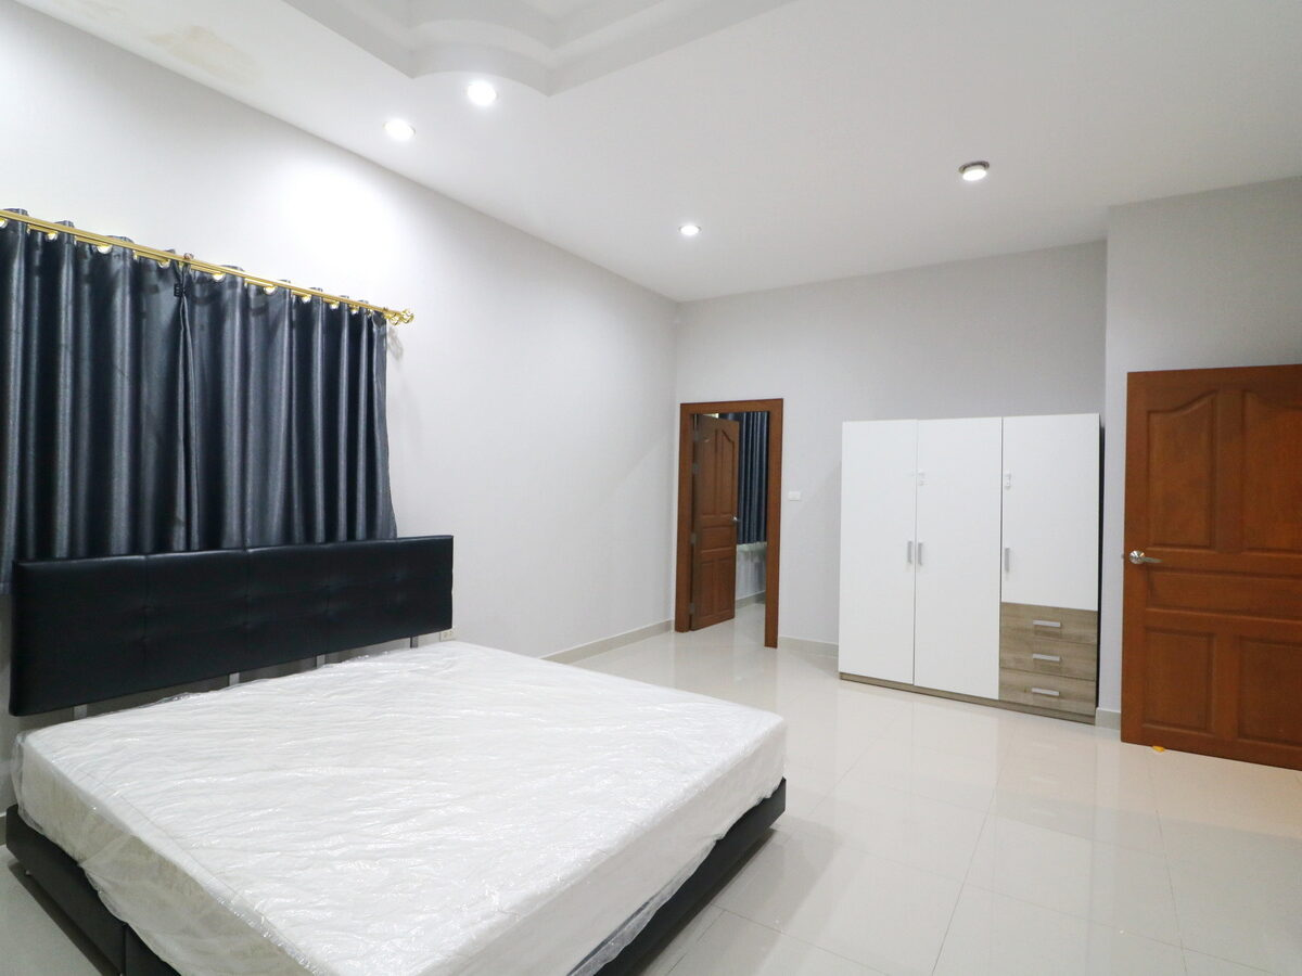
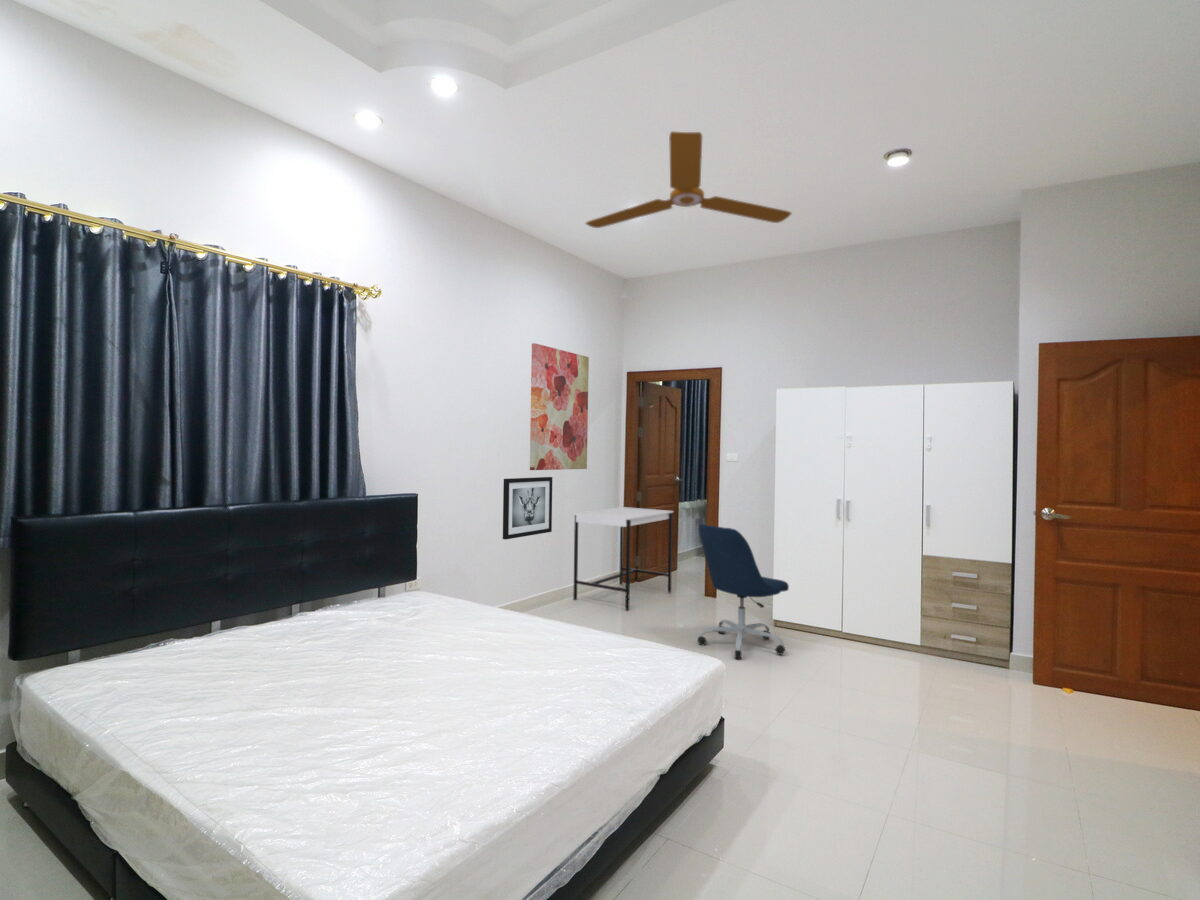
+ desk (622, 554)
+ ceiling fan (686, 160)
+ wall art (561, 410)
+ wall art (528, 506)
+ office chair (742, 584)
